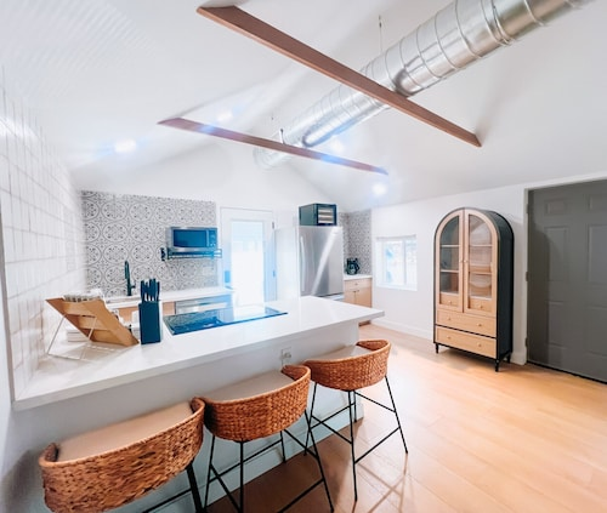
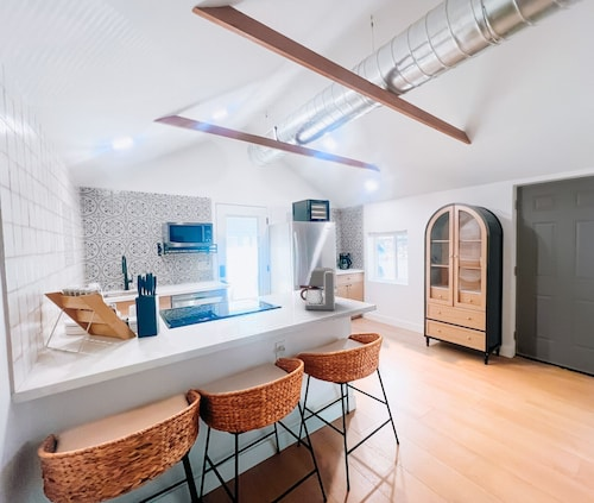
+ coffee maker (320, 288)
